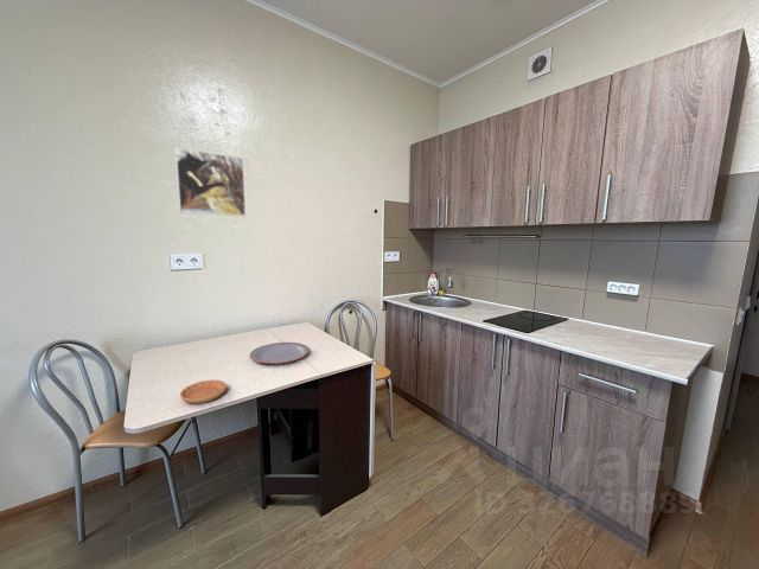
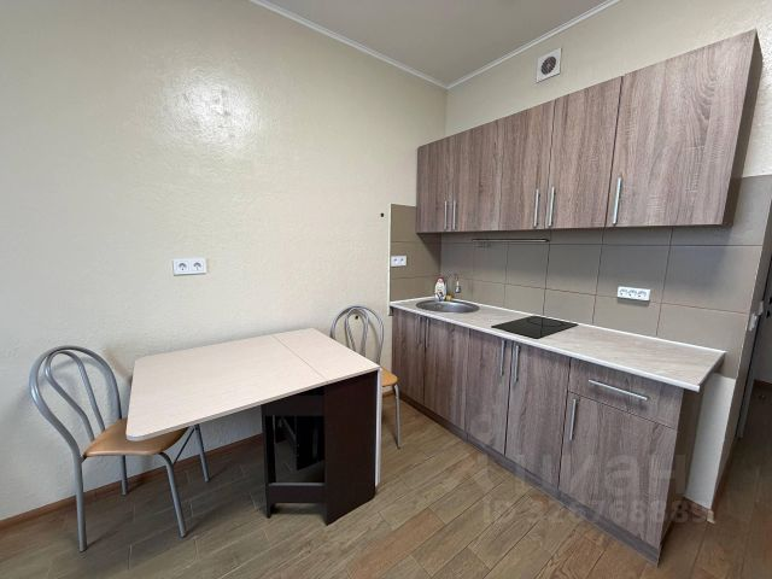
- saucer (204, 391)
- plate (280, 353)
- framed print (212, 184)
